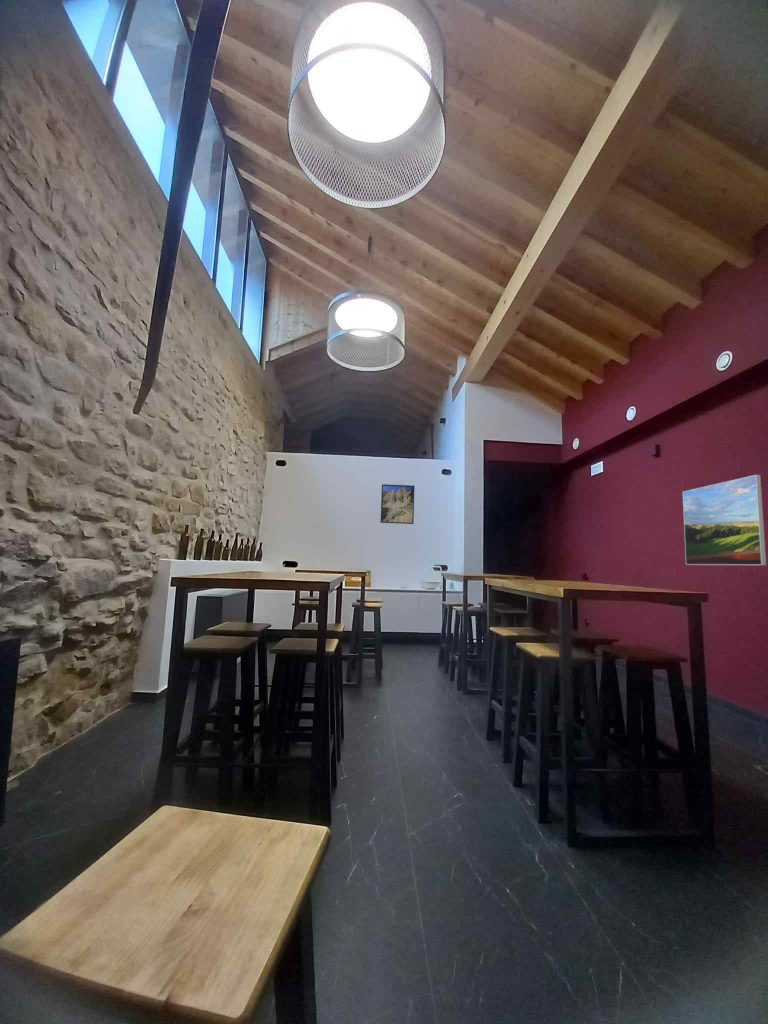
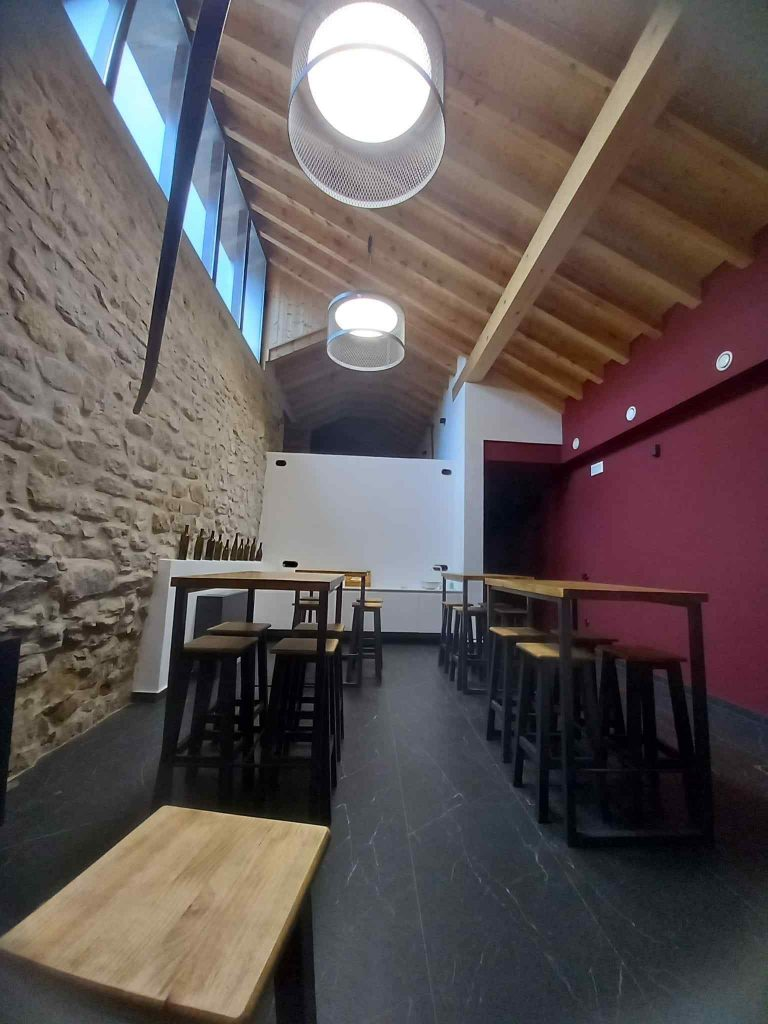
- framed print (397, 504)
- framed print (719, 524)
